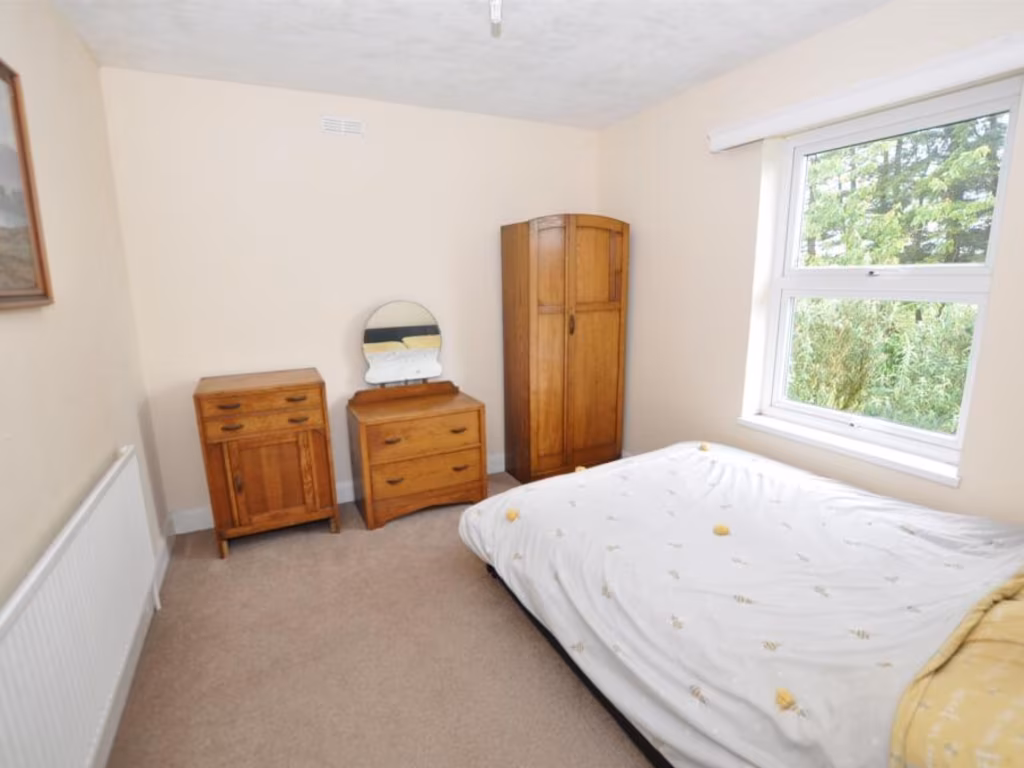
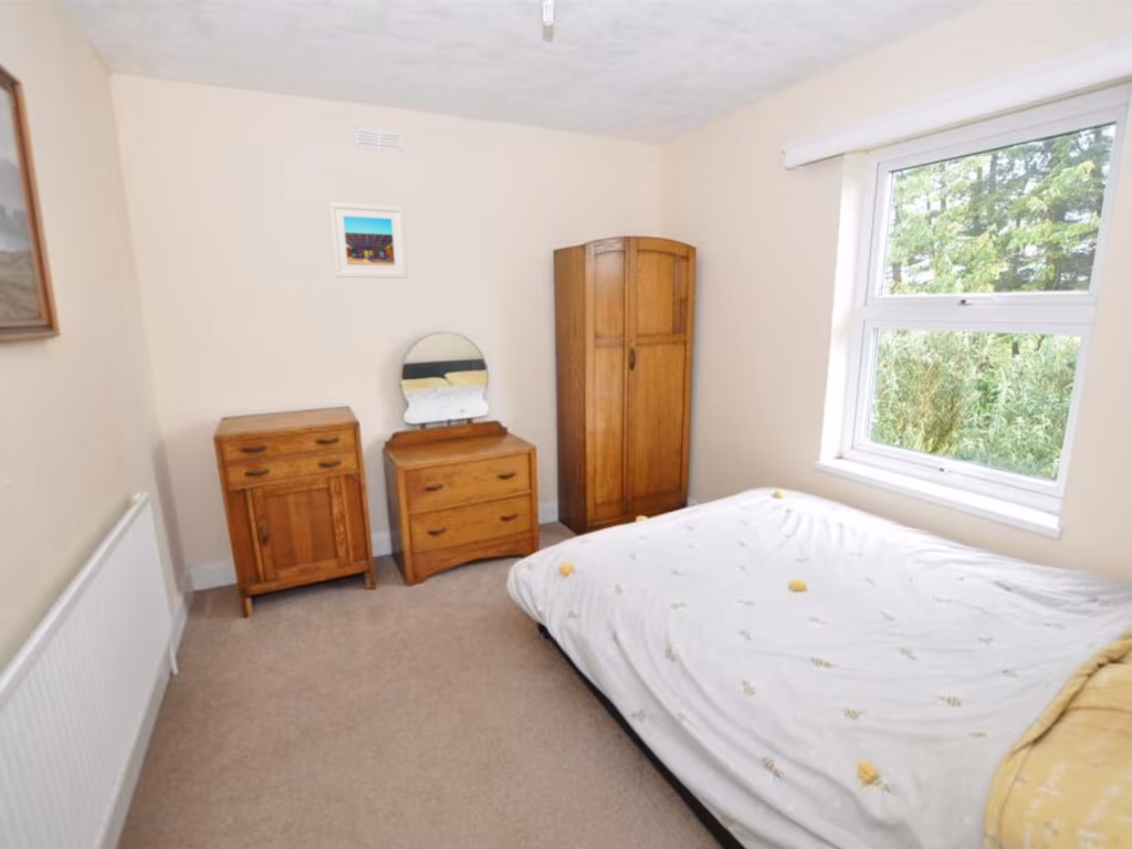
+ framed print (369, 241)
